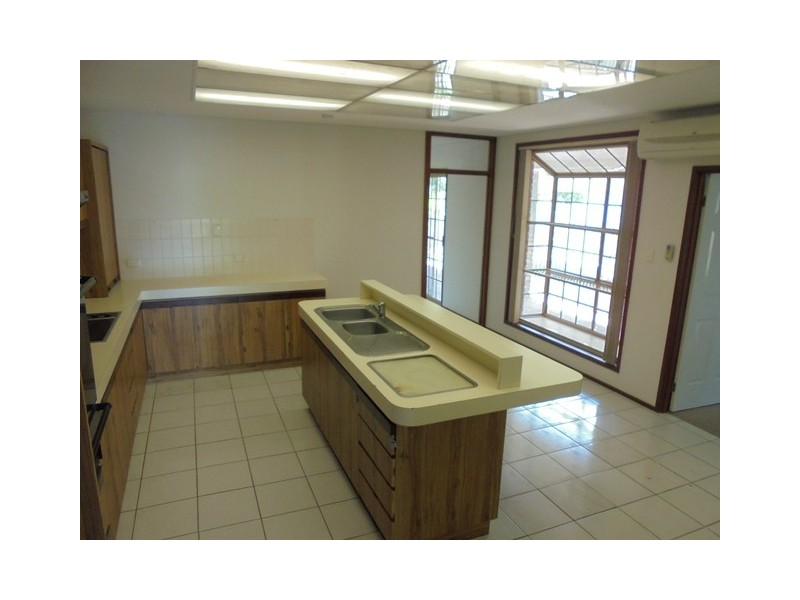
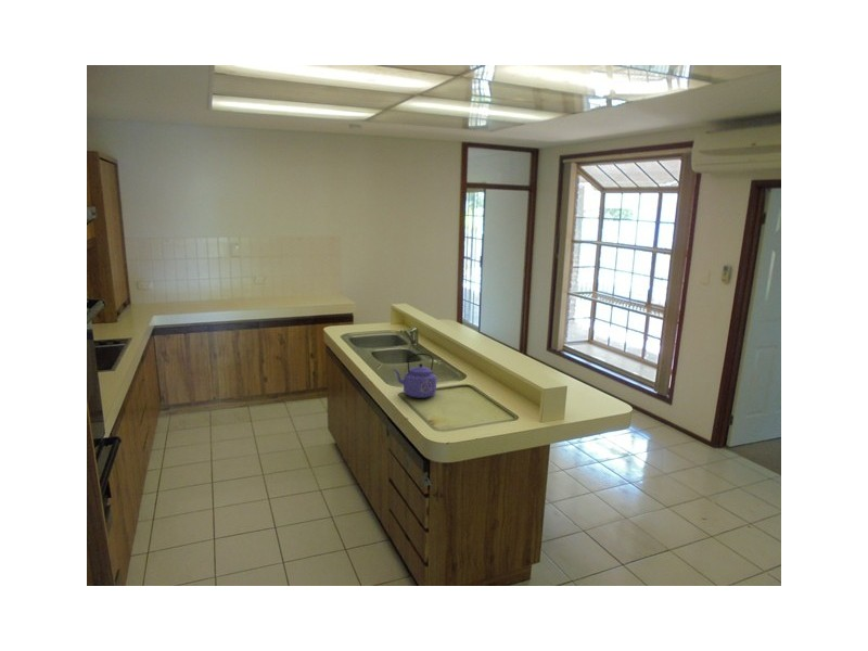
+ kettle (414, 374)
